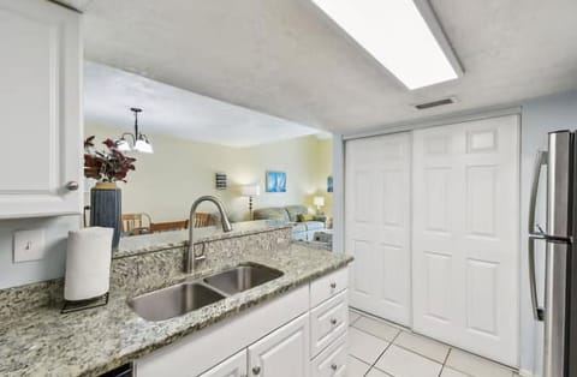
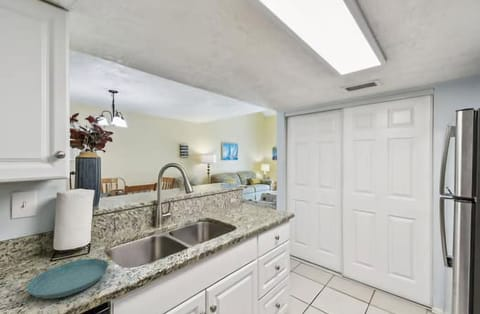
+ saucer (71, 277)
